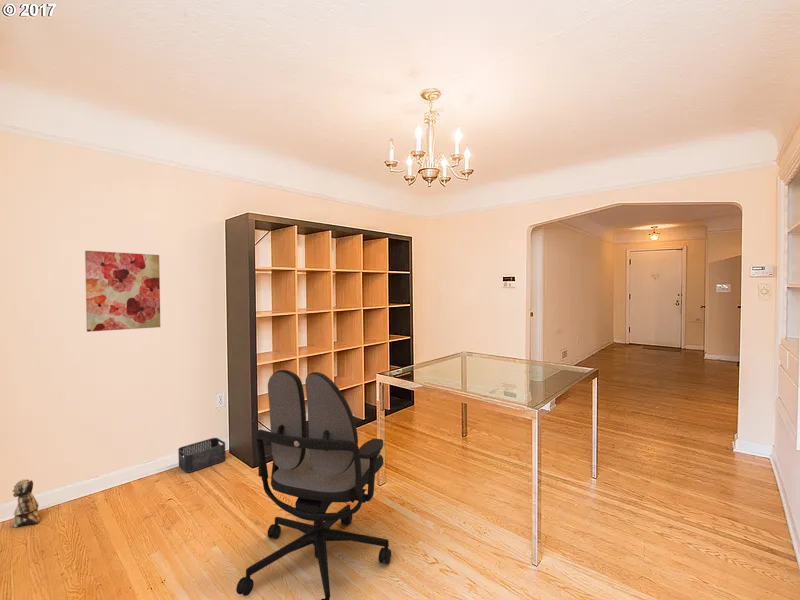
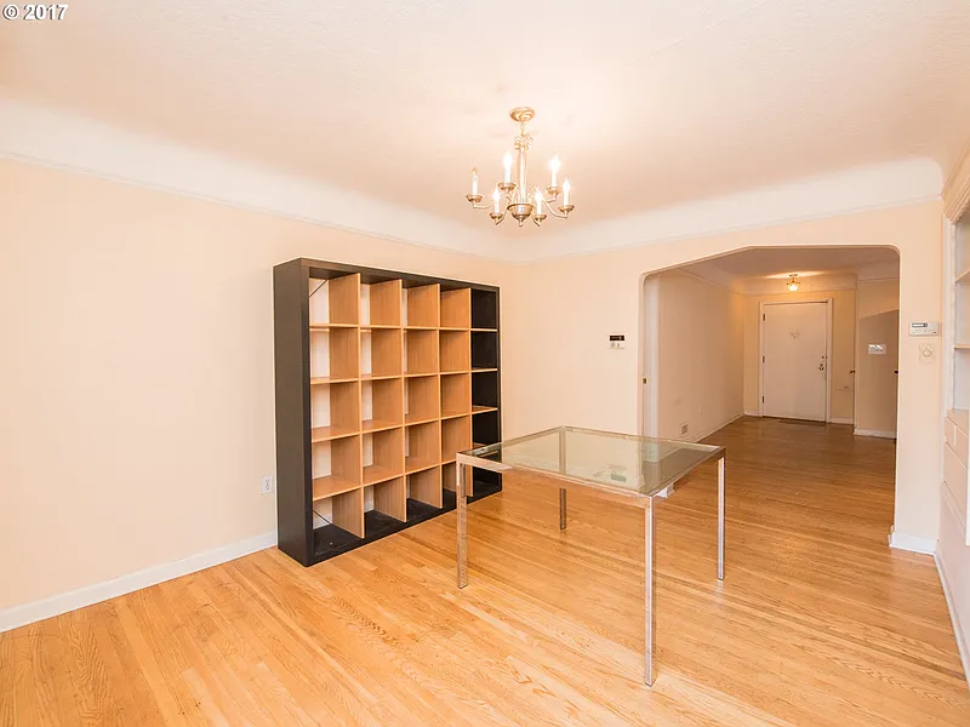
- plush toy (25, 501)
- wall art (124, 291)
- storage bin (202, 454)
- office chair (319, 461)
